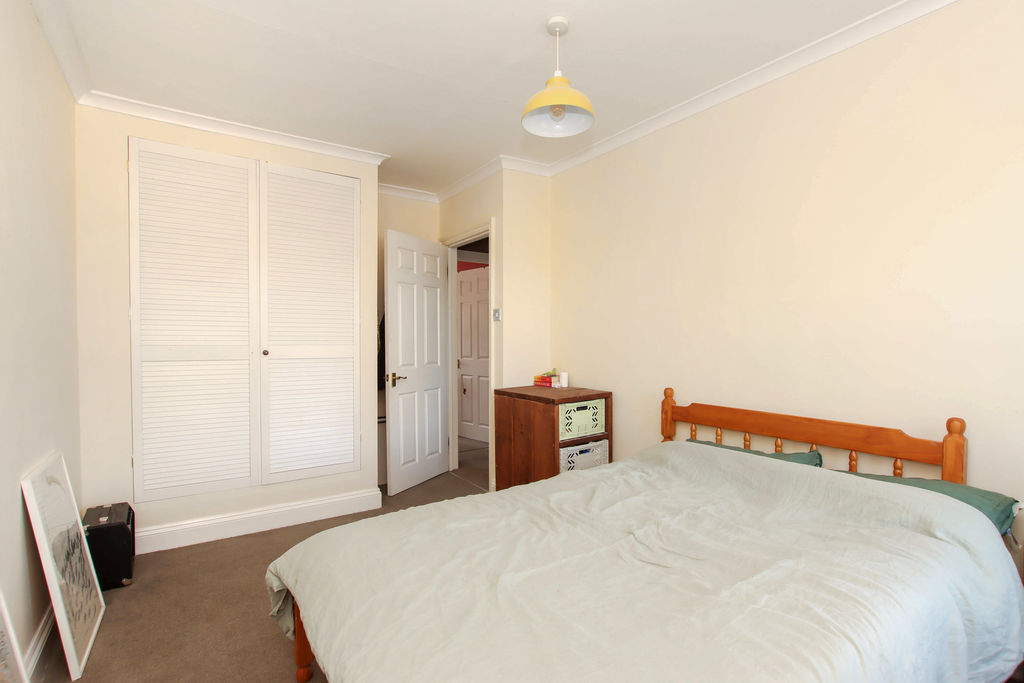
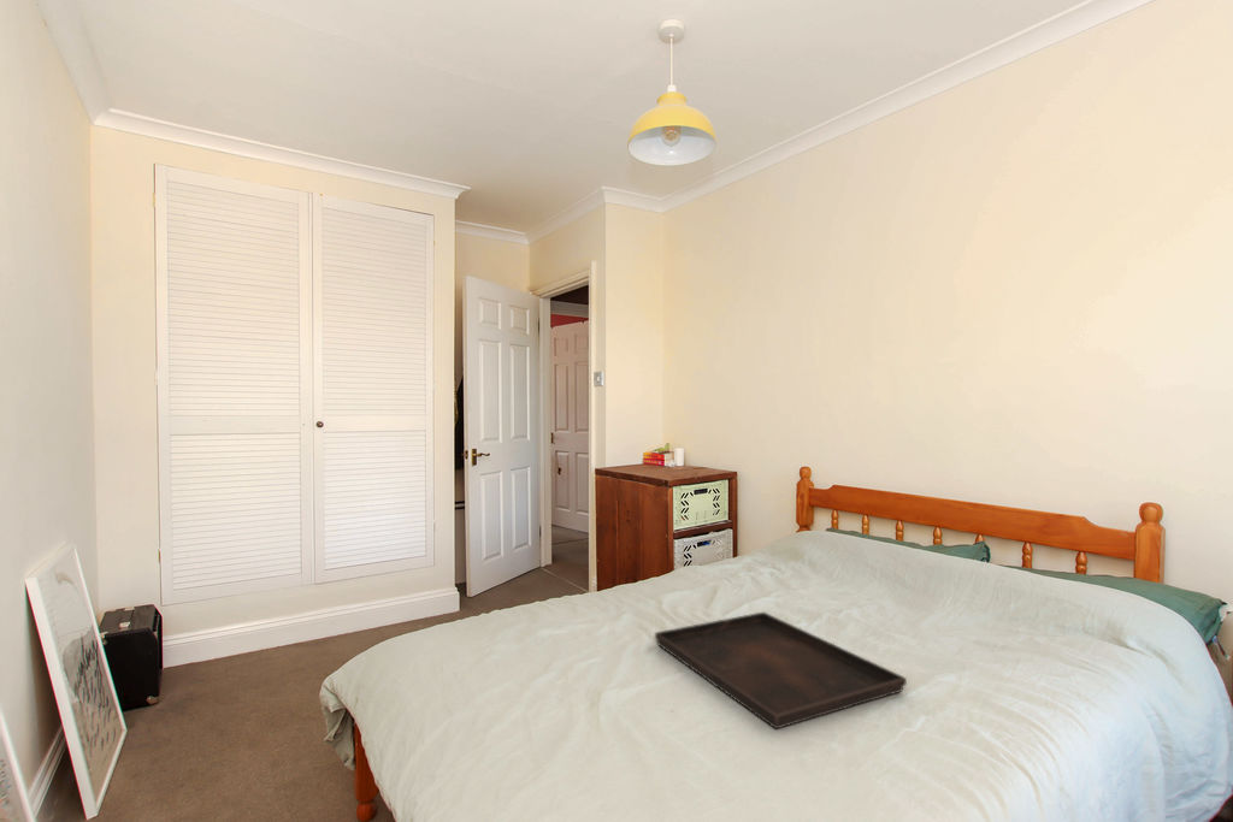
+ serving tray (768, 660)
